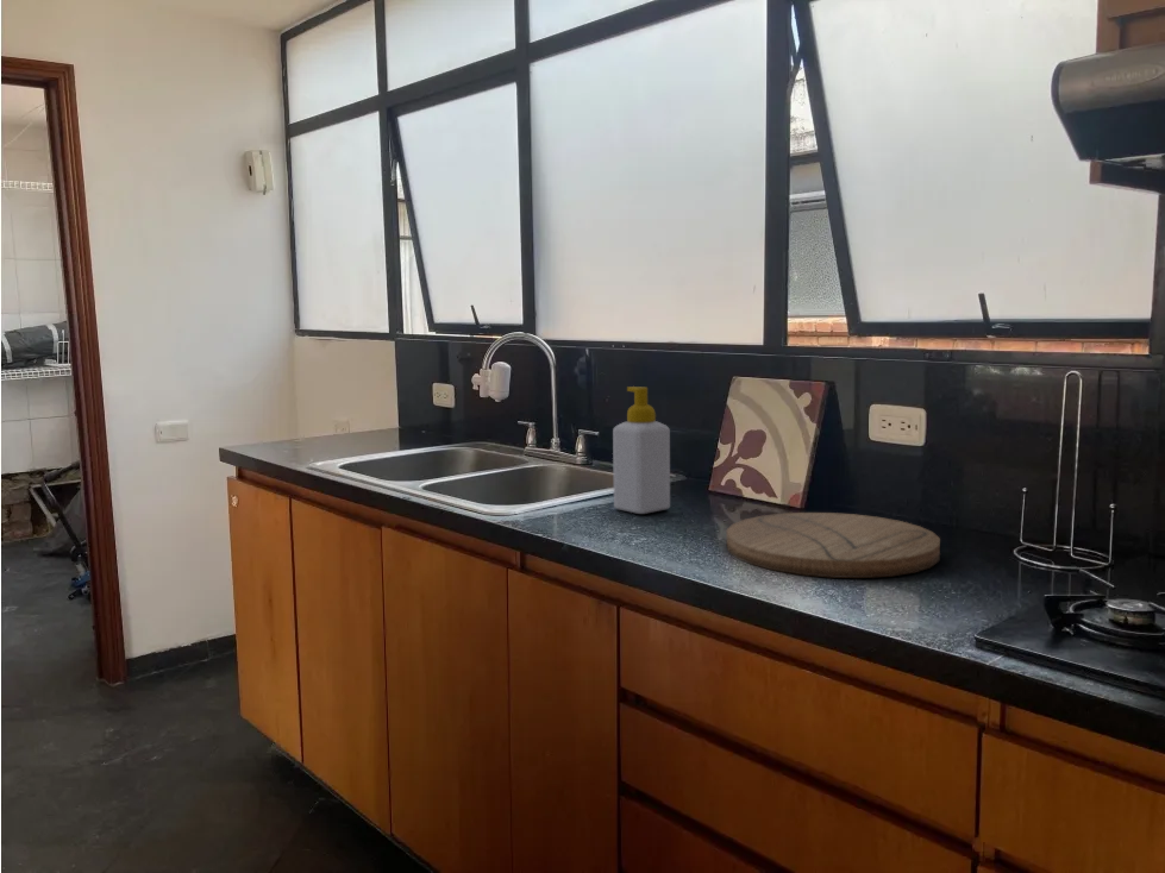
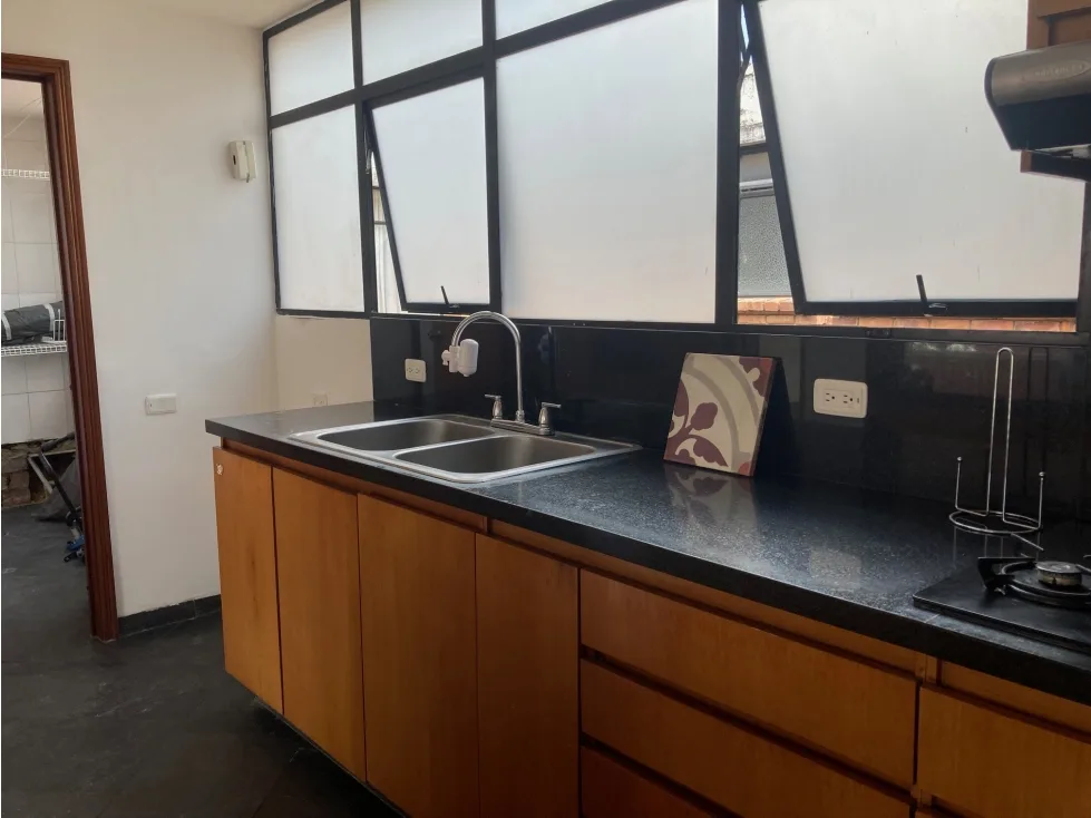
- cutting board (829, 541)
- soap bottle (641, 448)
